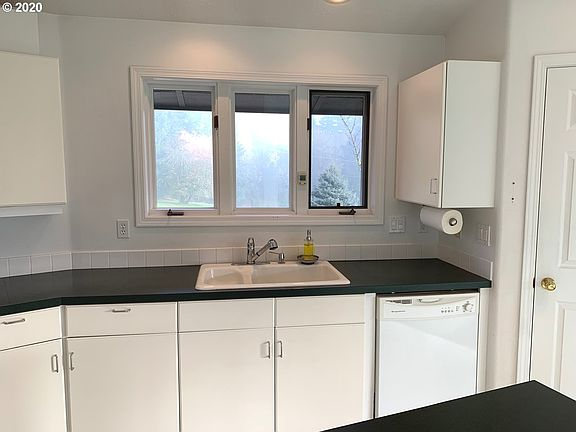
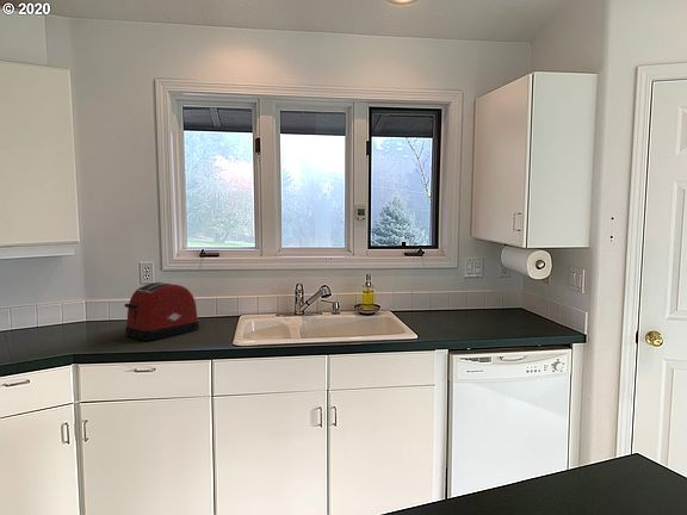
+ toaster (160, 308)
